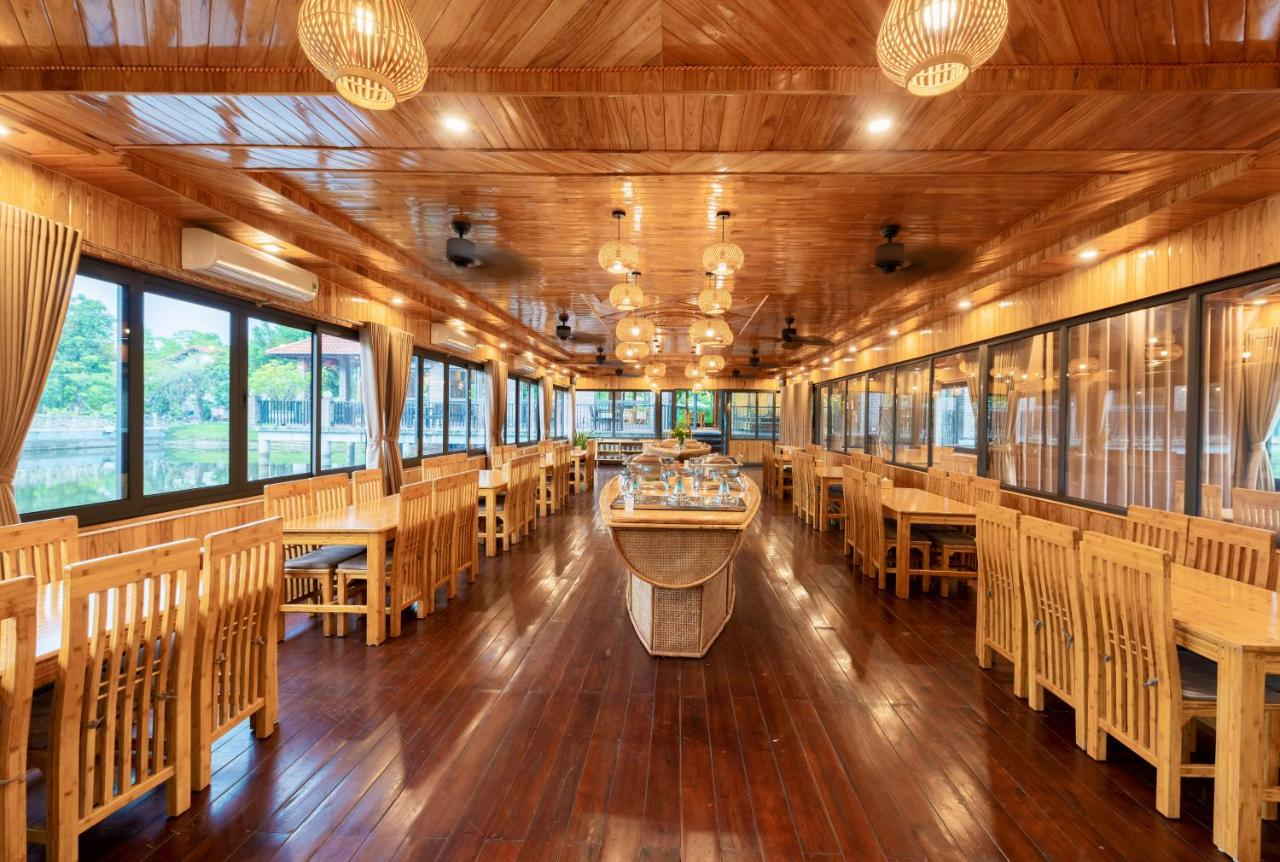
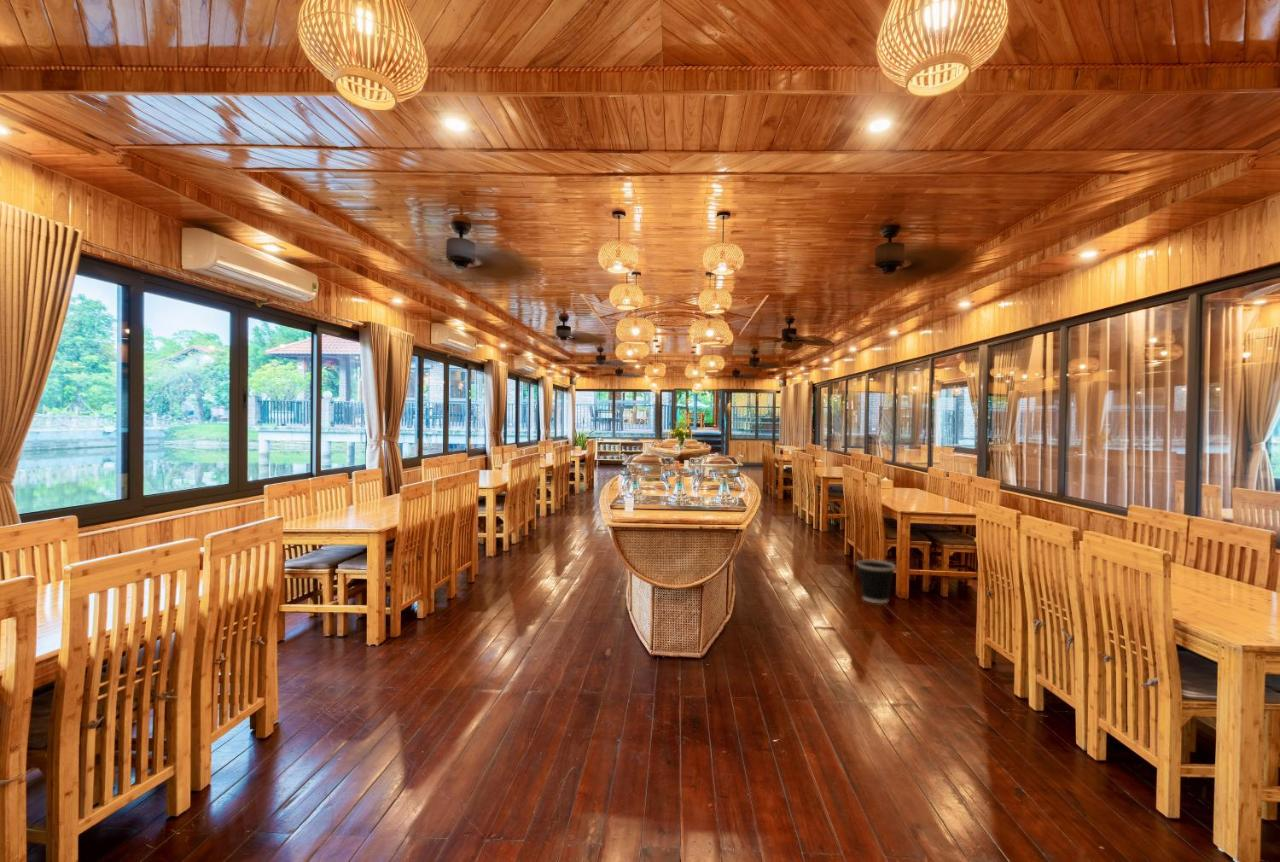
+ wastebasket (875, 581)
